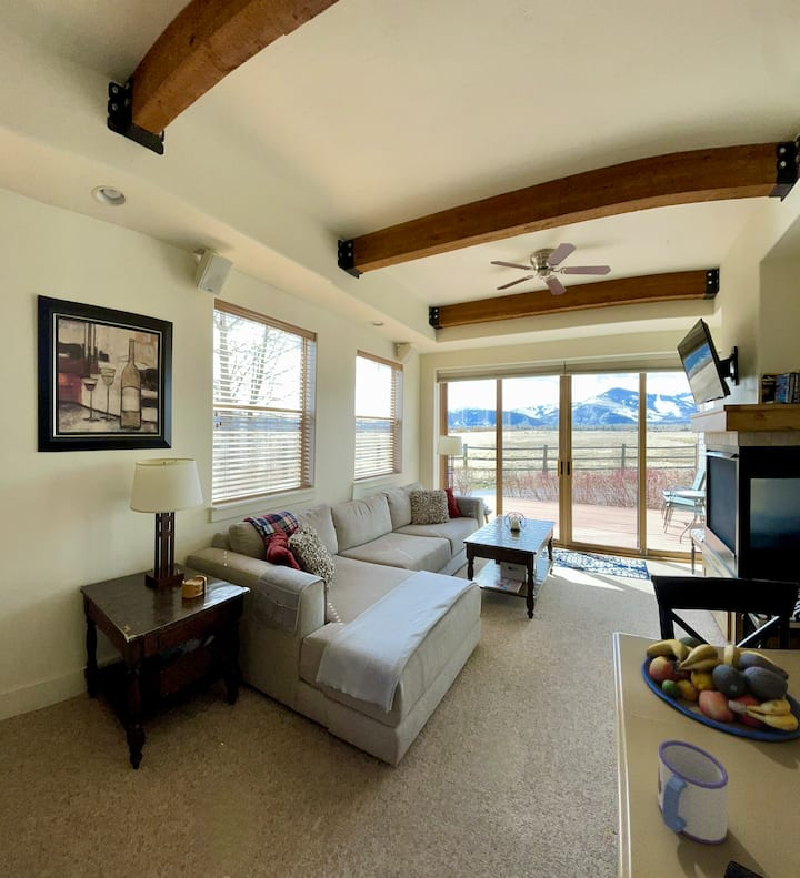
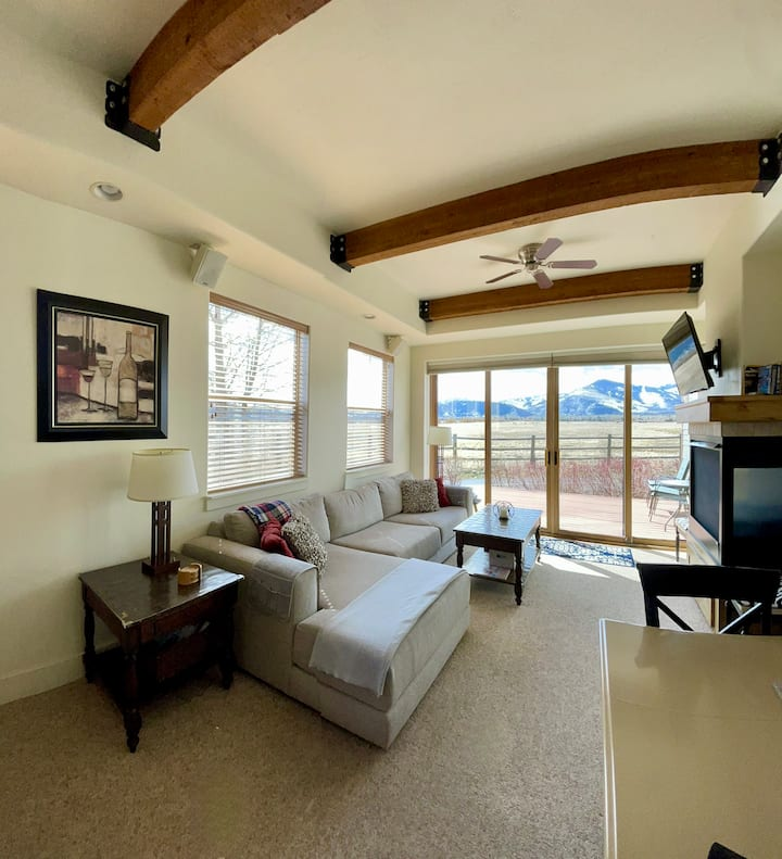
- fruit bowl (714, 668)
- mug (686, 794)
